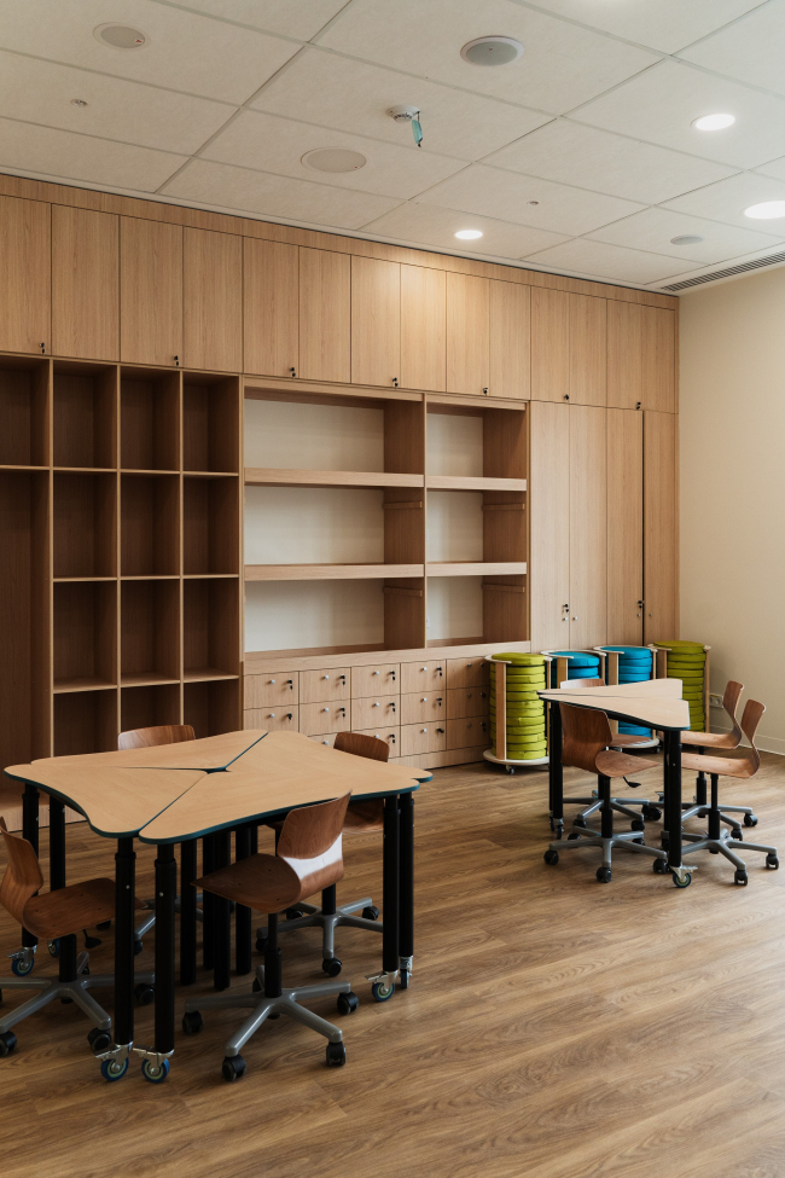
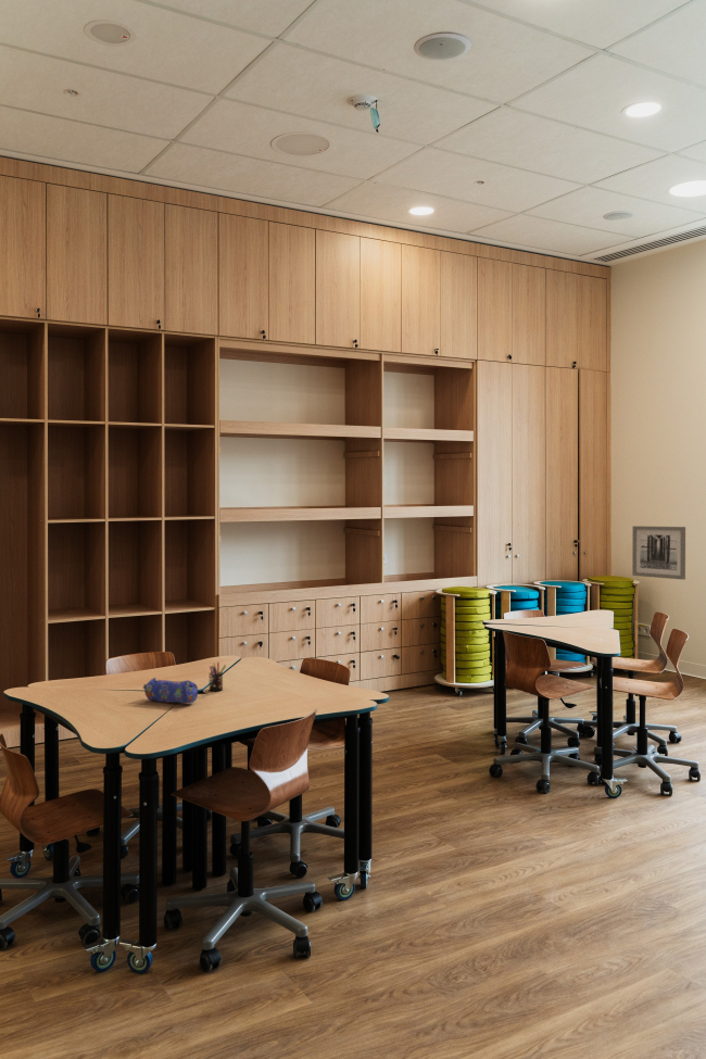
+ pen holder (217, 675)
+ wall art (657, 552)
+ pencil case (171, 690)
